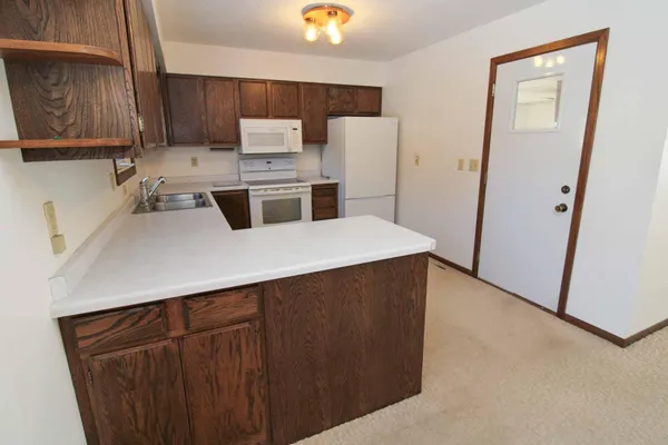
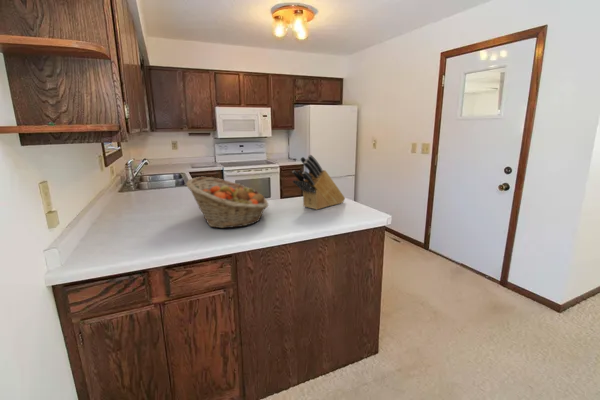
+ knife block (319, 180)
+ fruit basket (229, 198)
